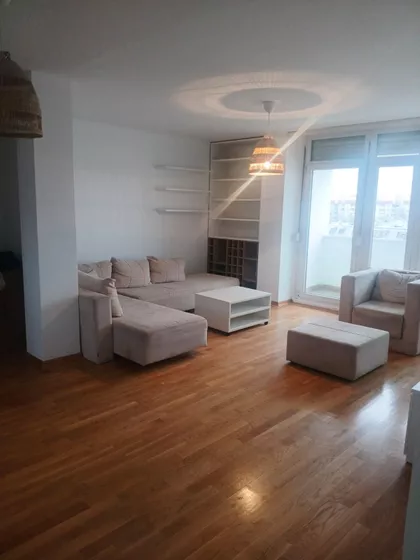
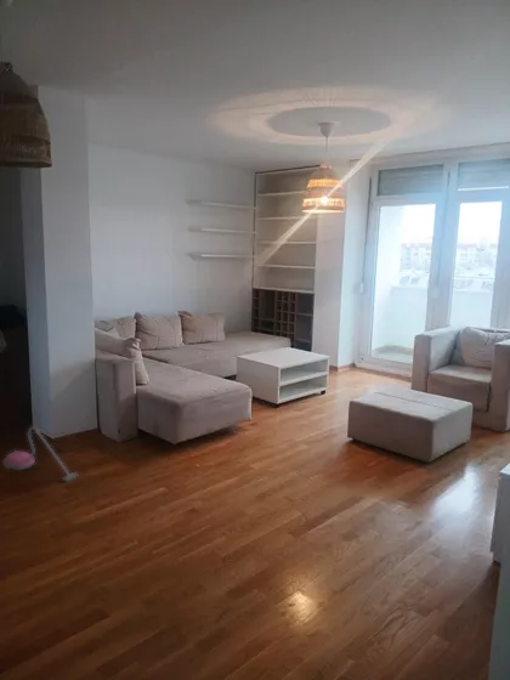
+ vacuum cleaner (33, 449)
